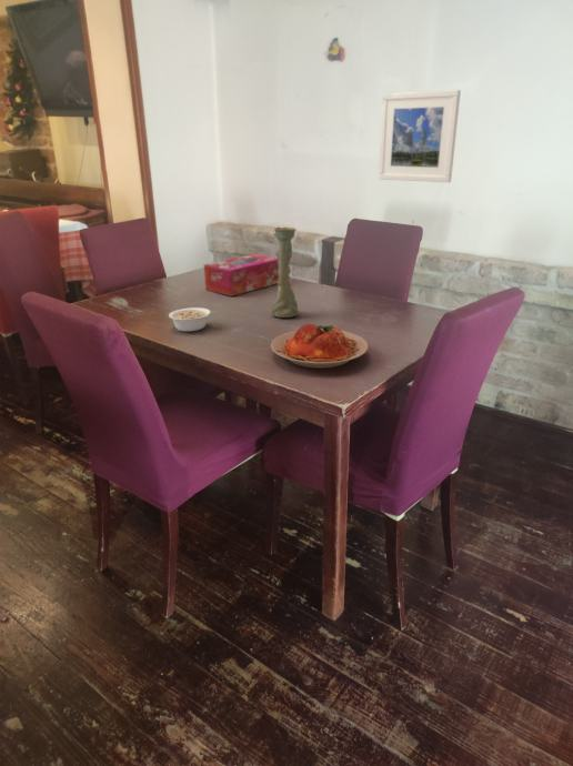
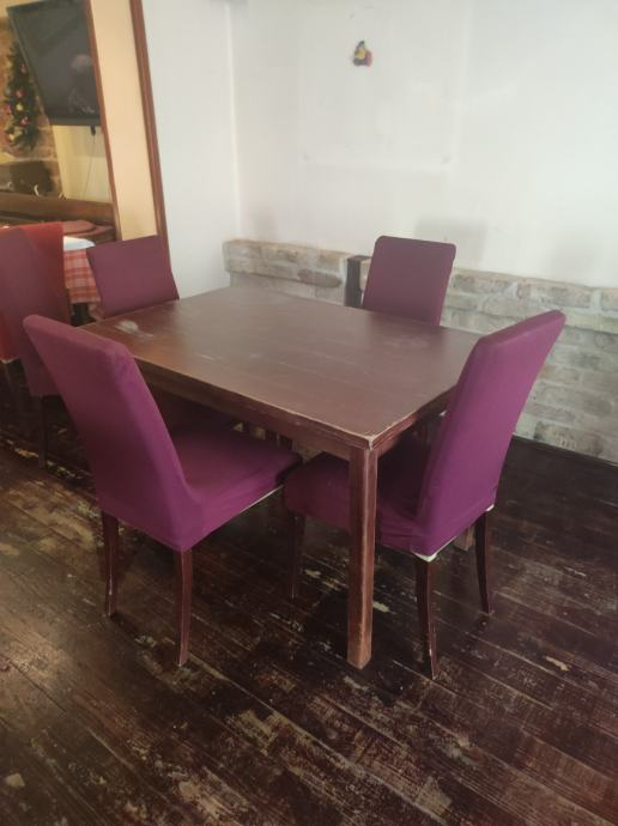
- tissue box (244, 273)
- legume (191, 319)
- plate (319, 339)
- vase (283, 272)
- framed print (416, 138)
